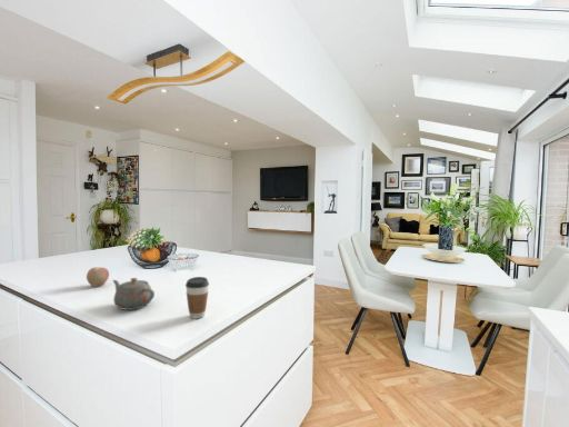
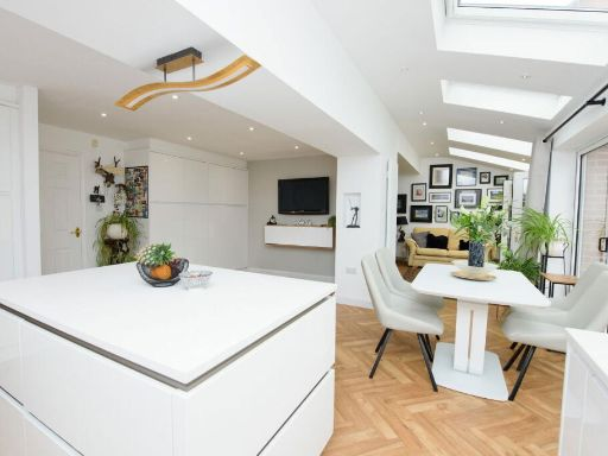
- coffee cup (197, 297)
- teapot (132, 291)
- apple (98, 276)
